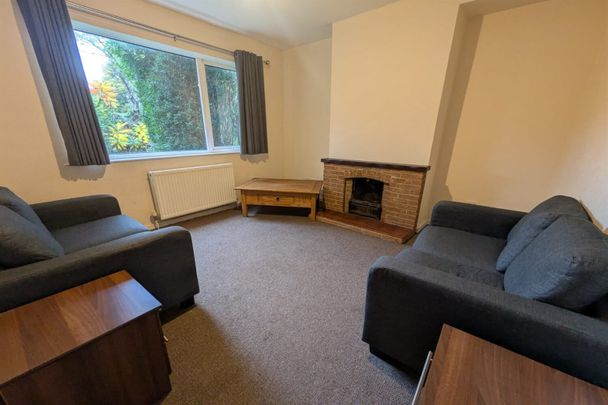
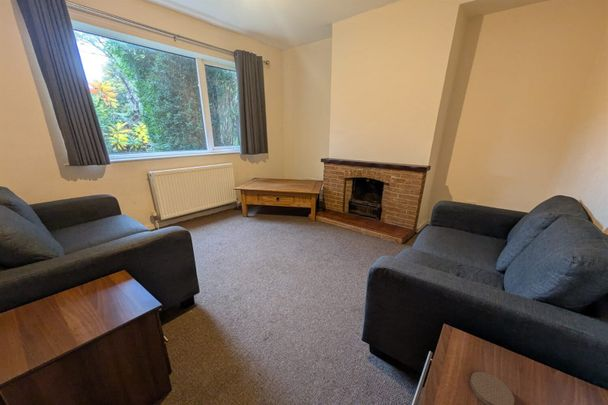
+ coaster (491, 390)
